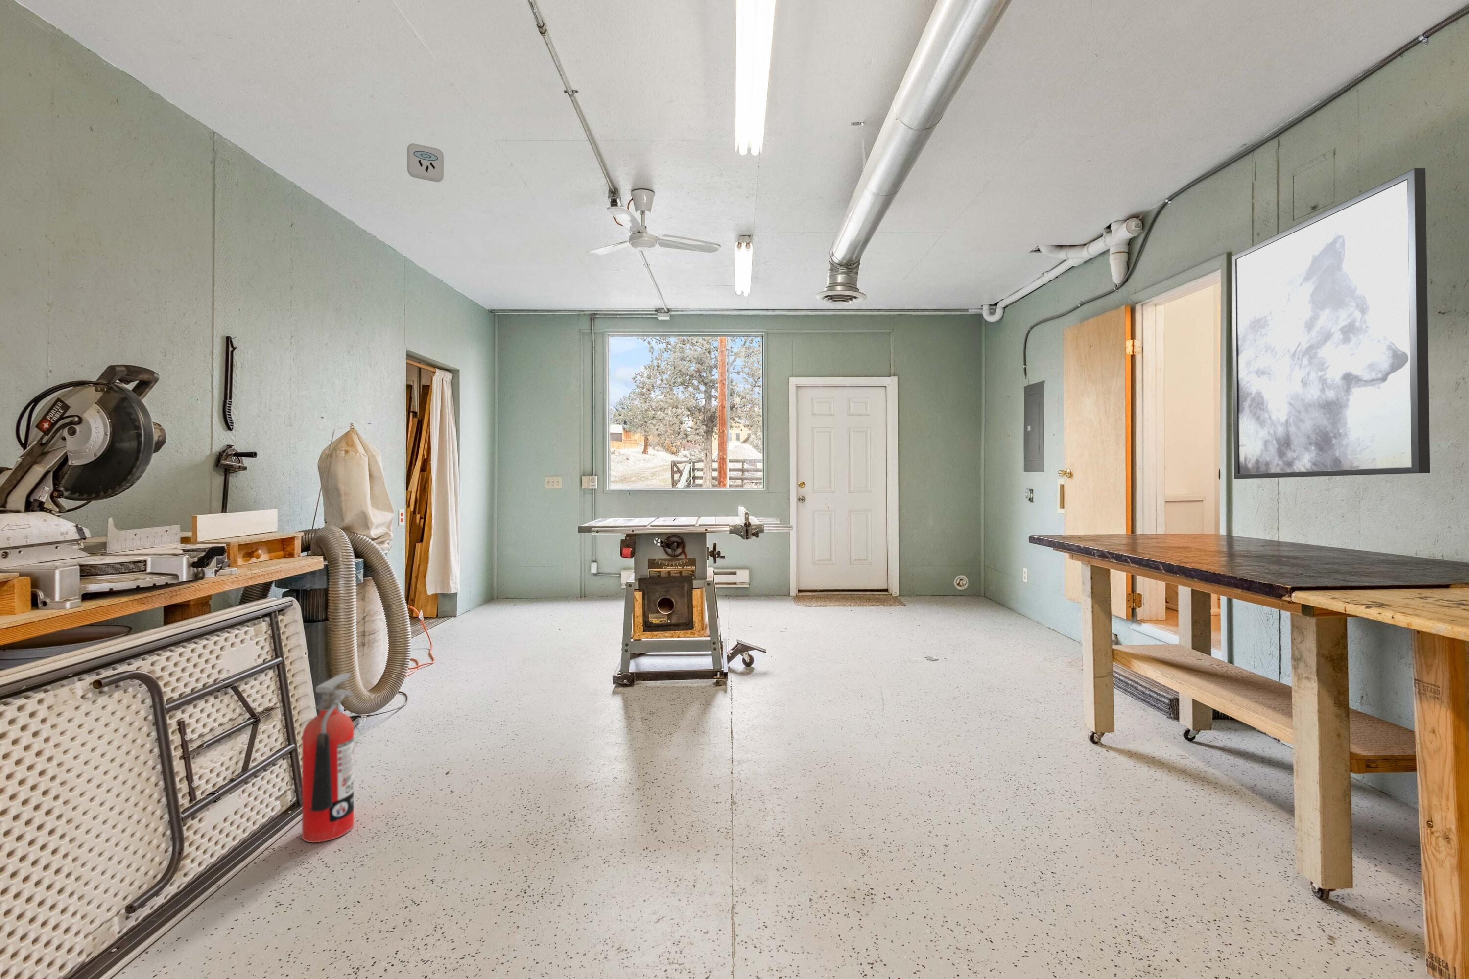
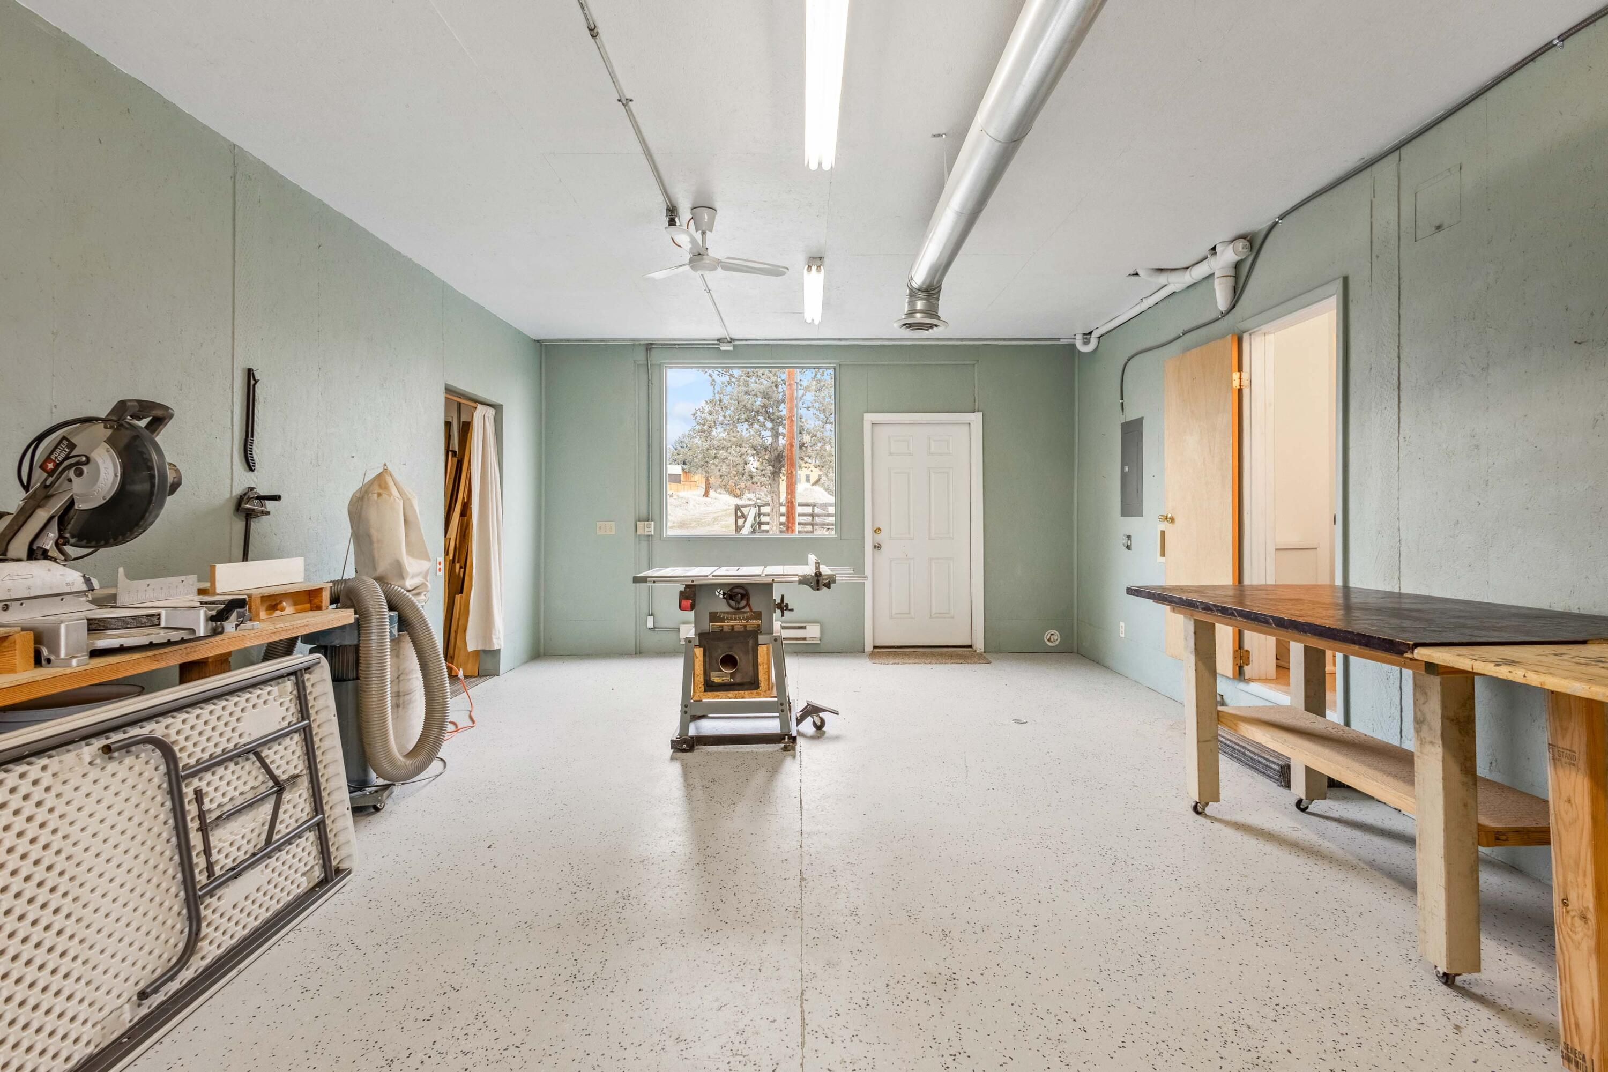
- wall art (1315, 347)
- fire extinguisher (327, 756)
- smoke detector (425, 163)
